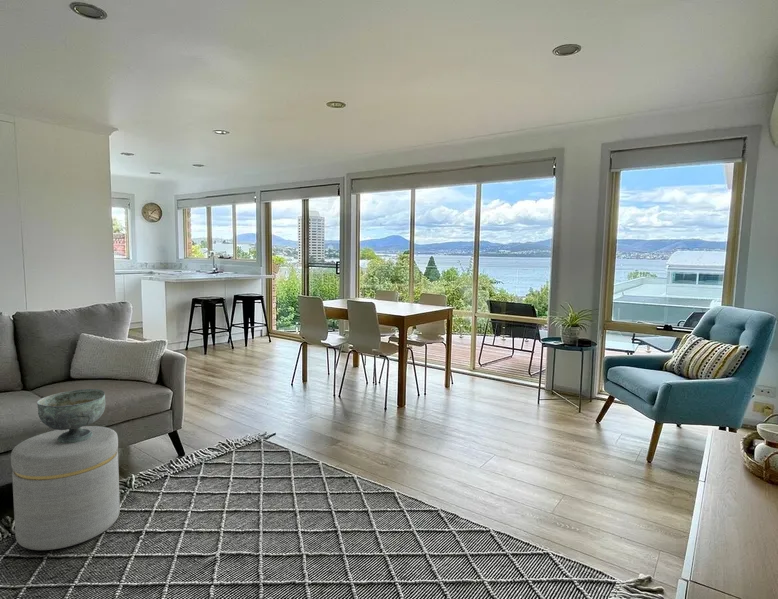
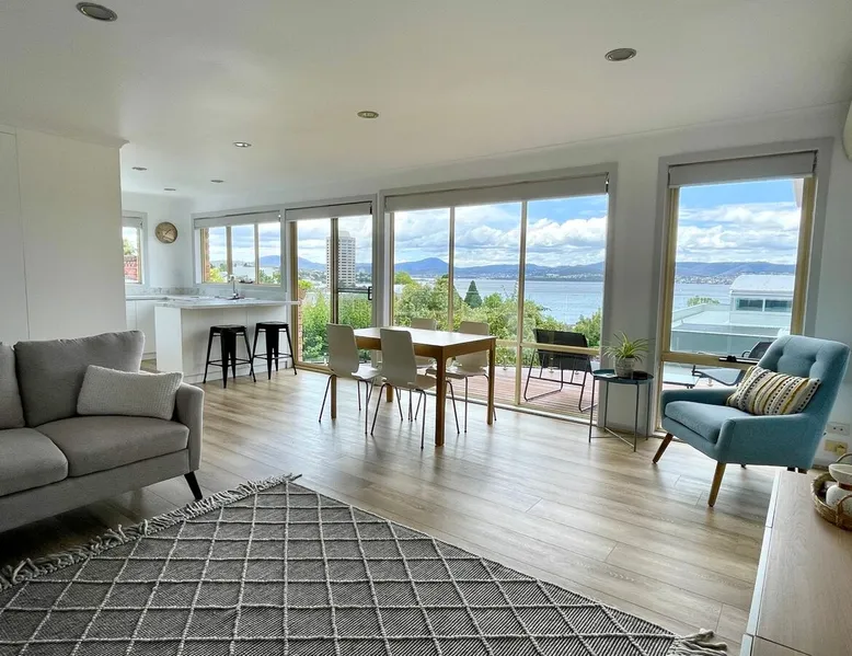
- ottoman (68, 483)
- decorative bowl (73, 416)
